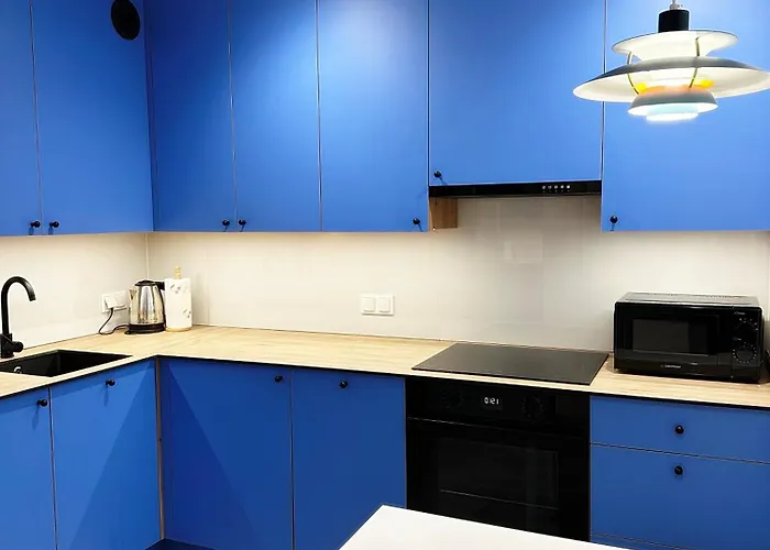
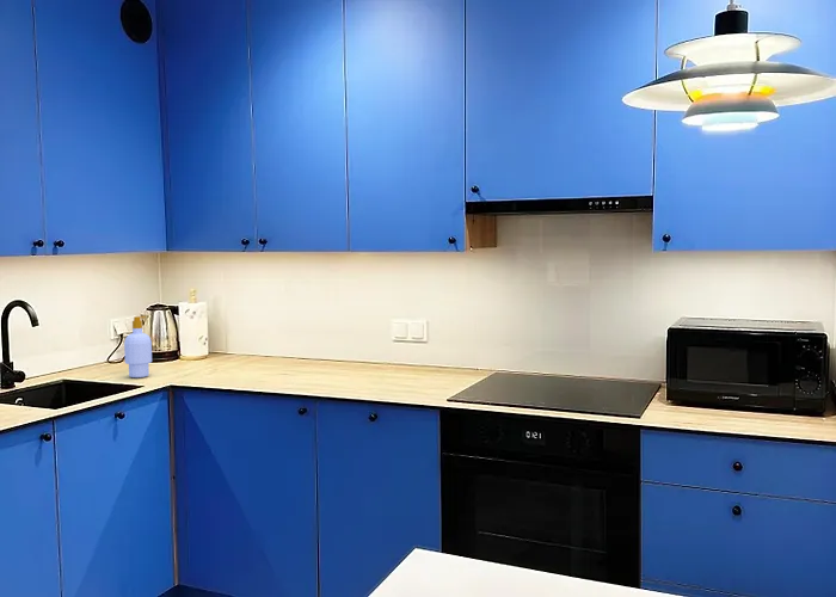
+ soap bottle (137, 346)
